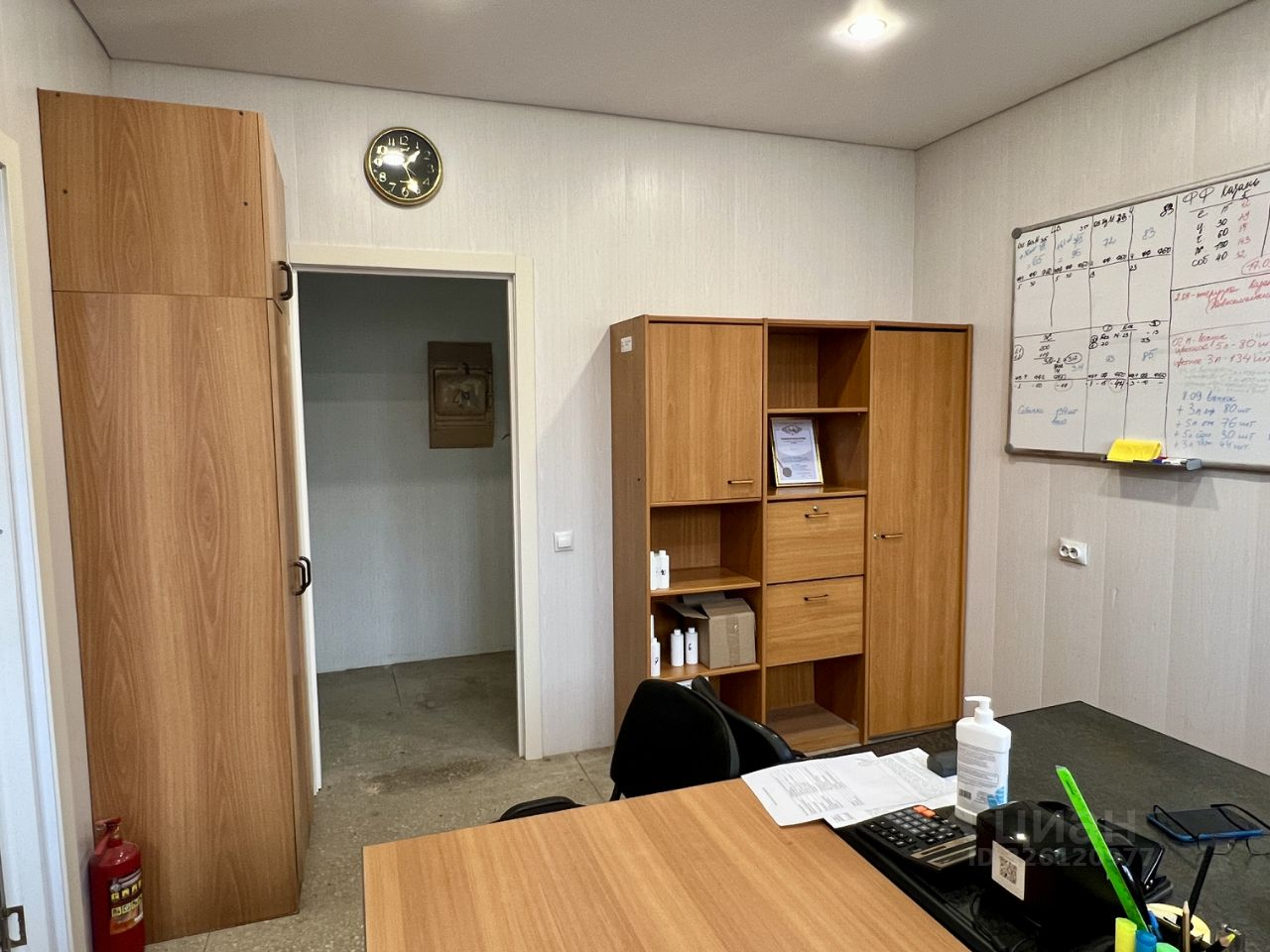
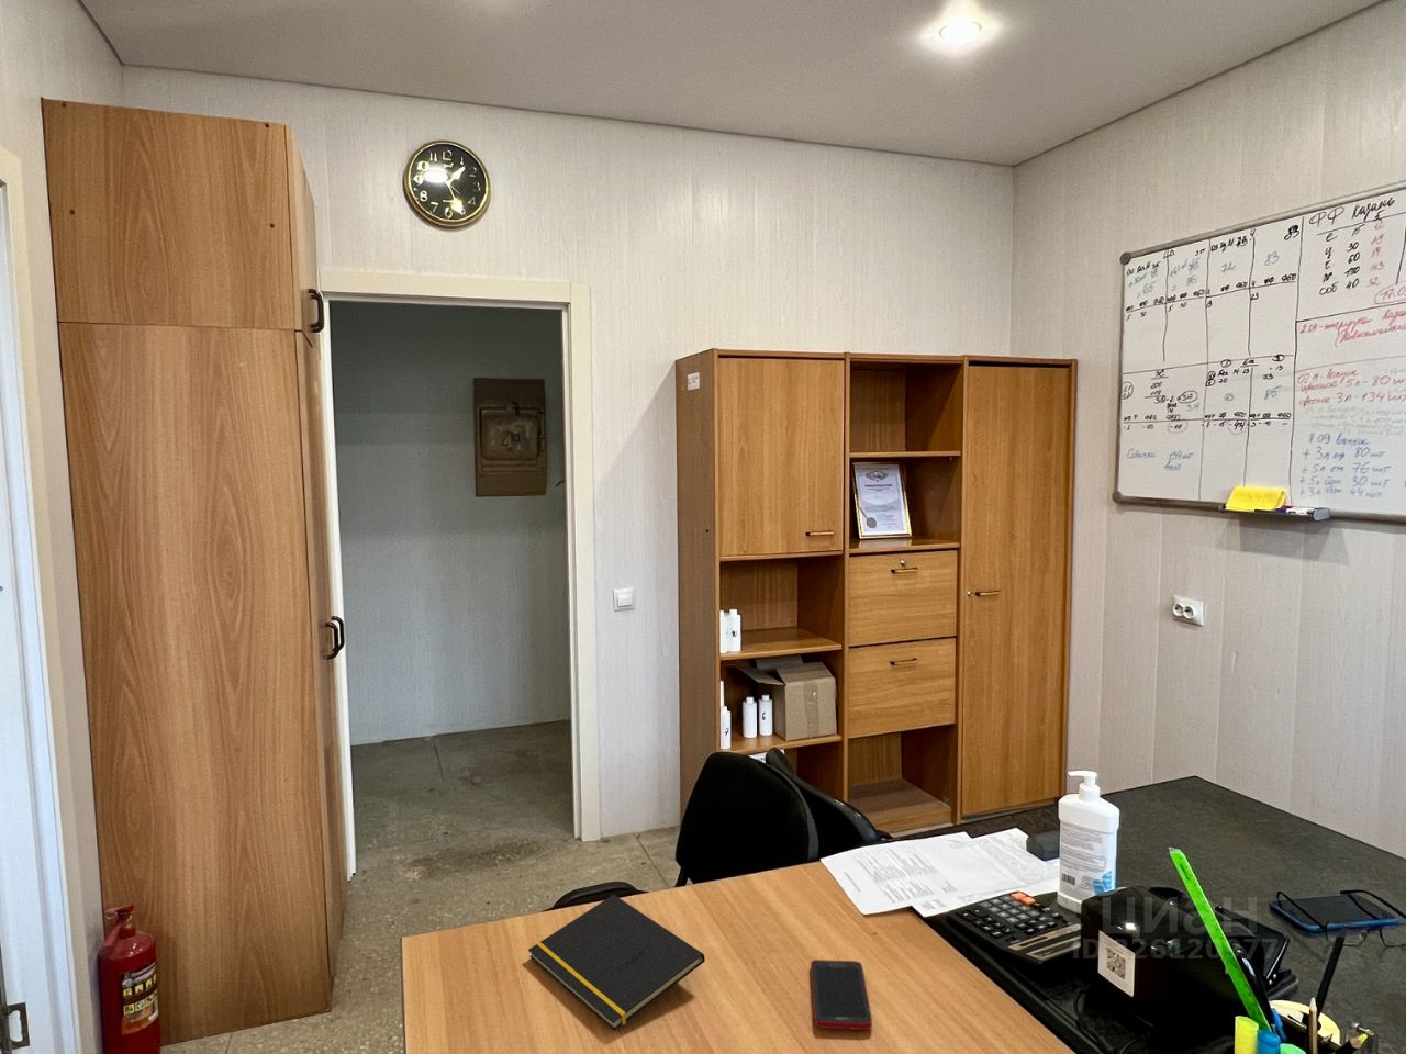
+ notepad (614, 955)
+ cell phone (839, 992)
